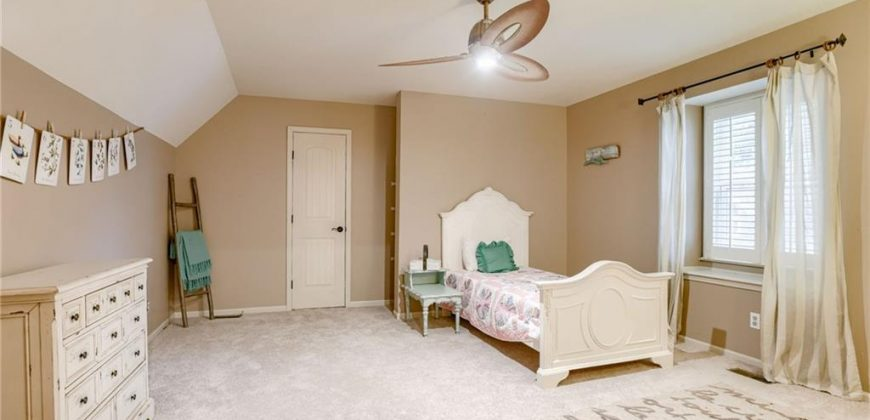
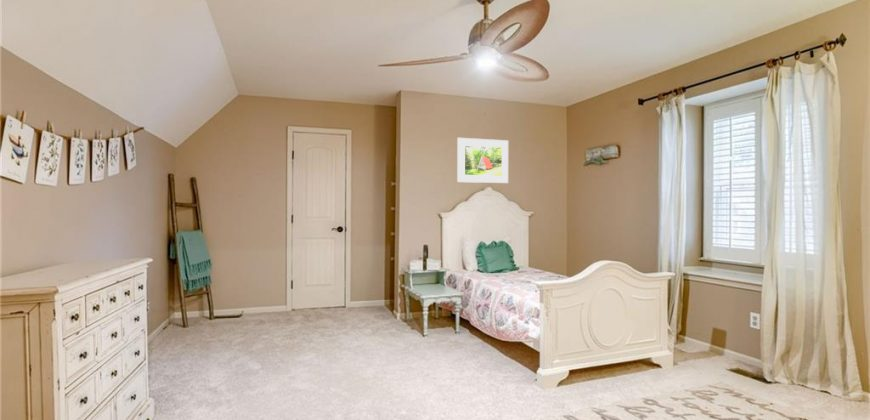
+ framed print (483, 160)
